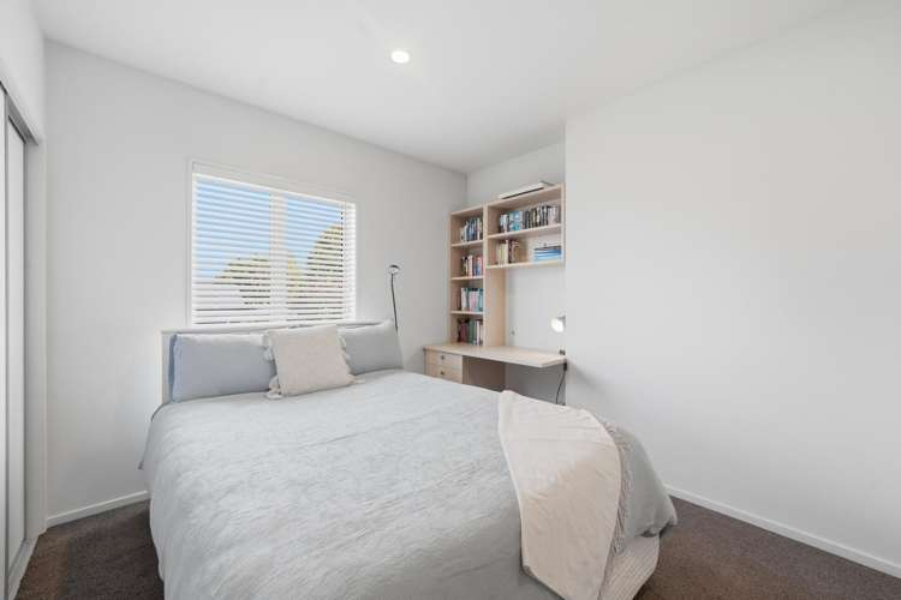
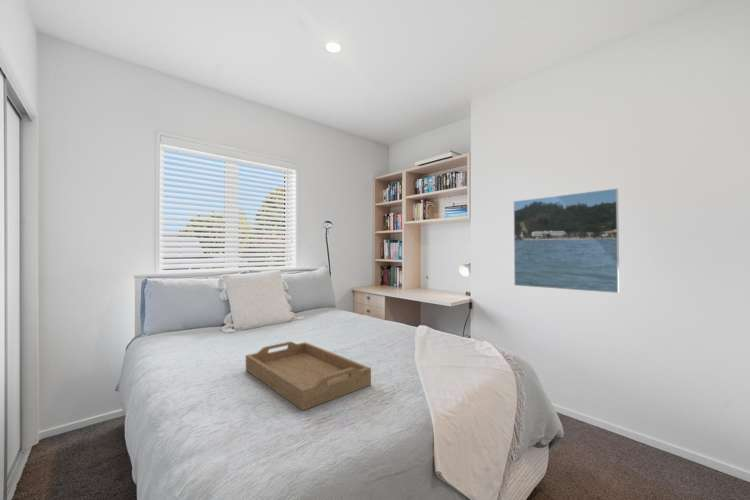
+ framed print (560, 242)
+ serving tray (304, 366)
